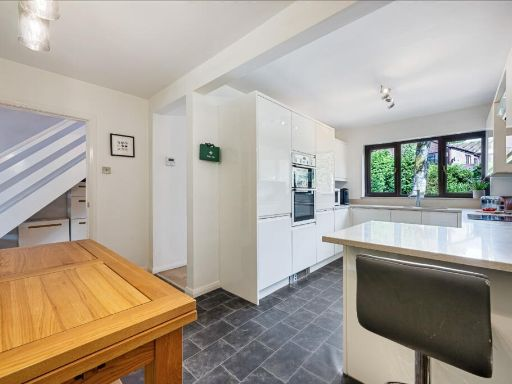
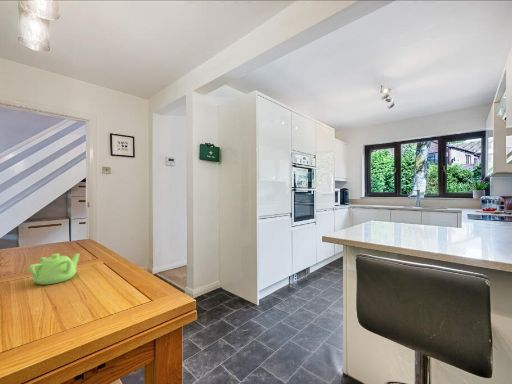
+ teapot (56, 266)
